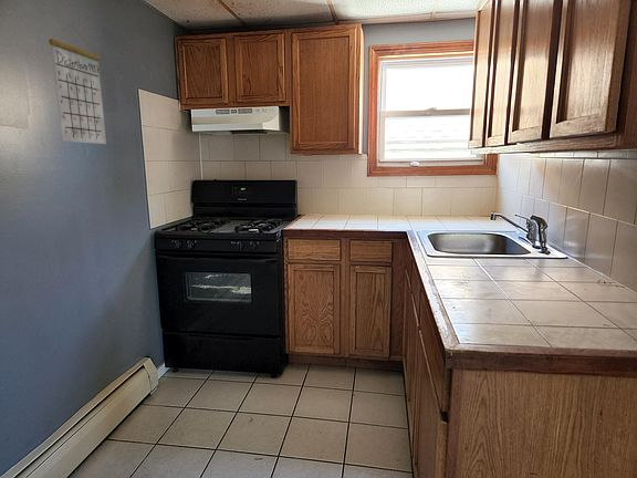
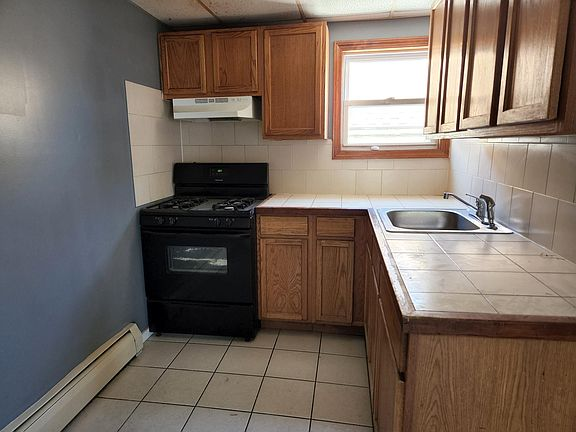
- calendar (80, 84)
